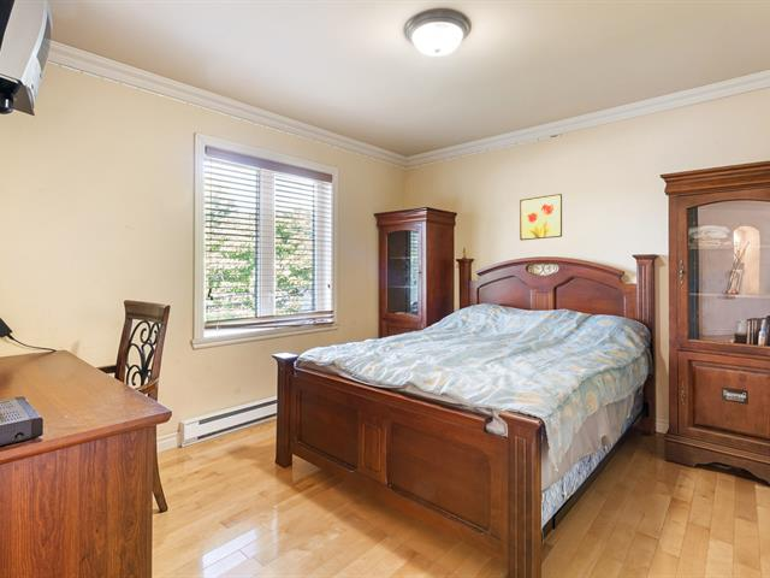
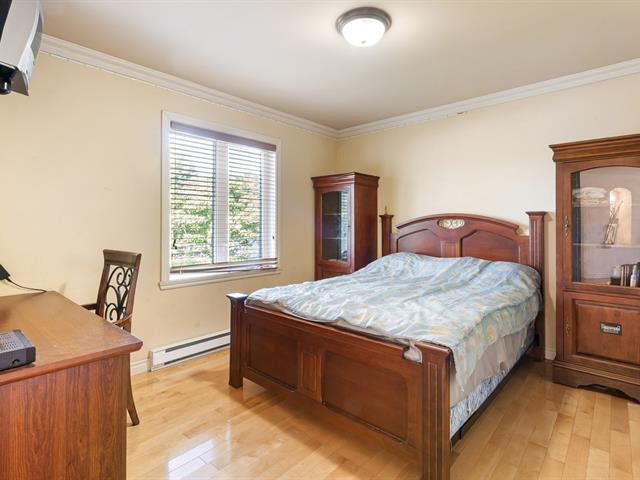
- wall art (540, 217)
